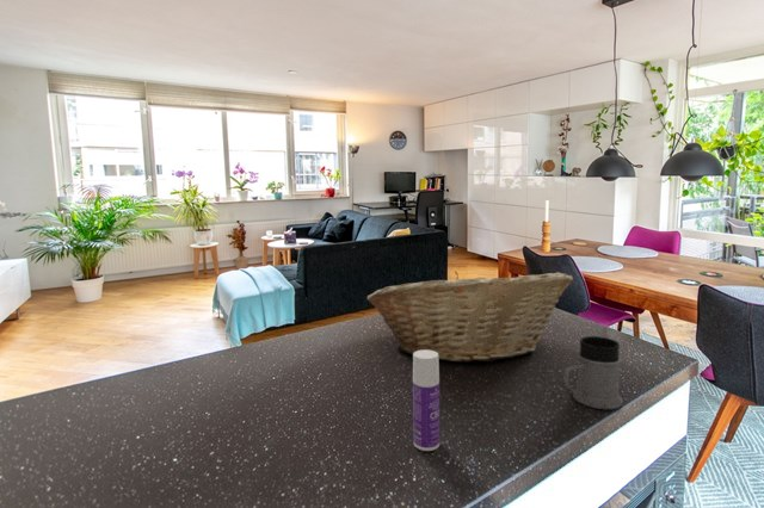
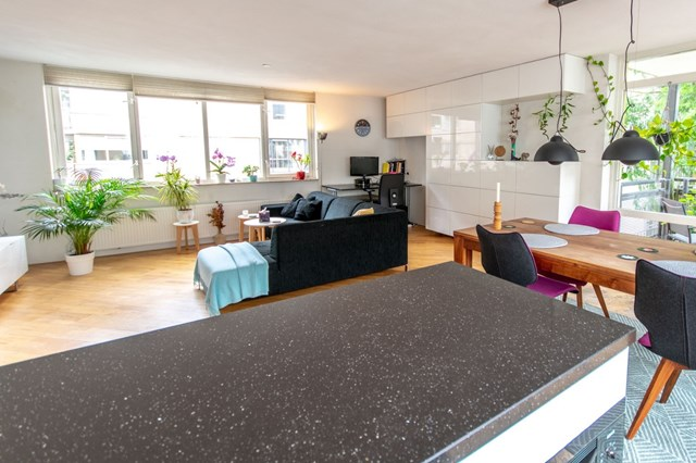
- fruit basket (467, 305)
- bottle (426, 398)
- mug (590, 372)
